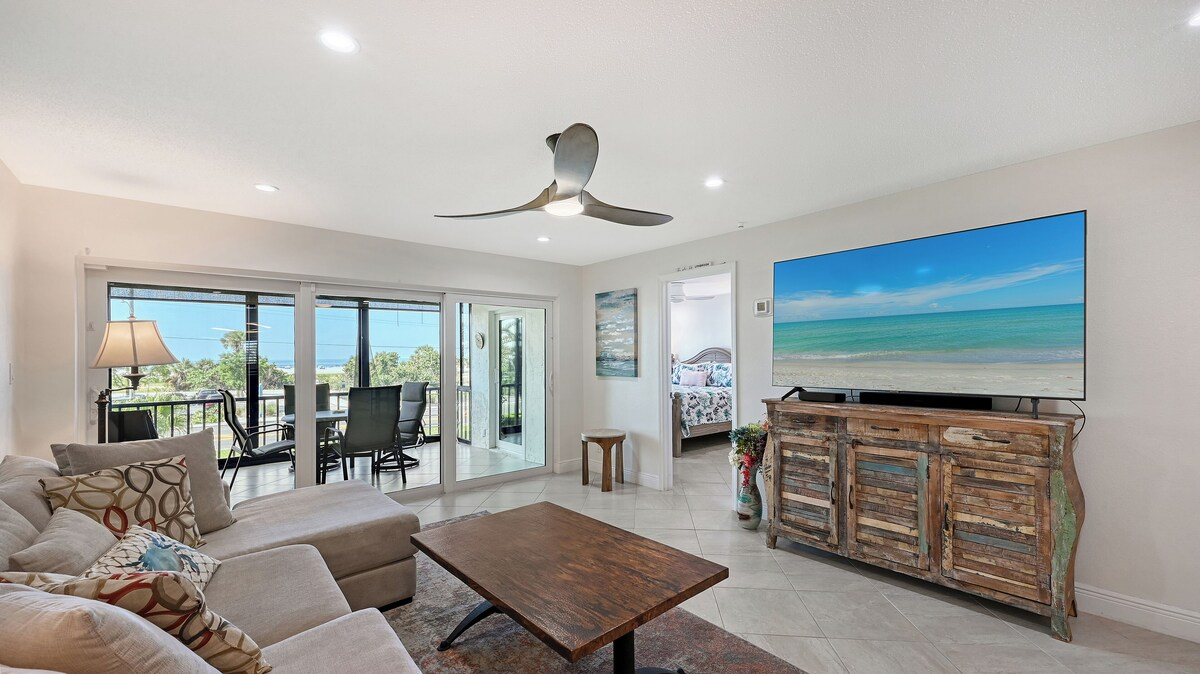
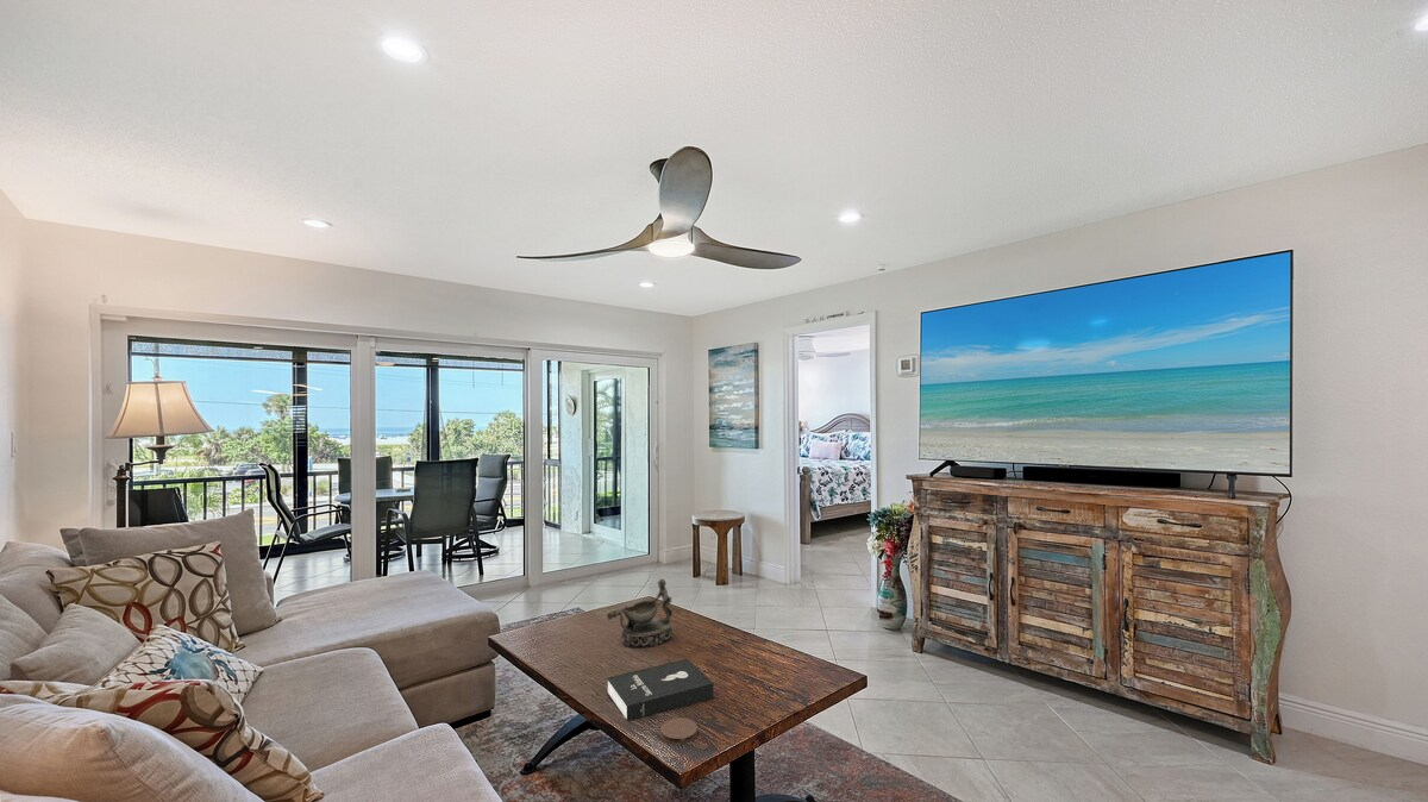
+ booklet (659, 688)
+ coaster (678, 729)
+ decorative bowl (643, 612)
